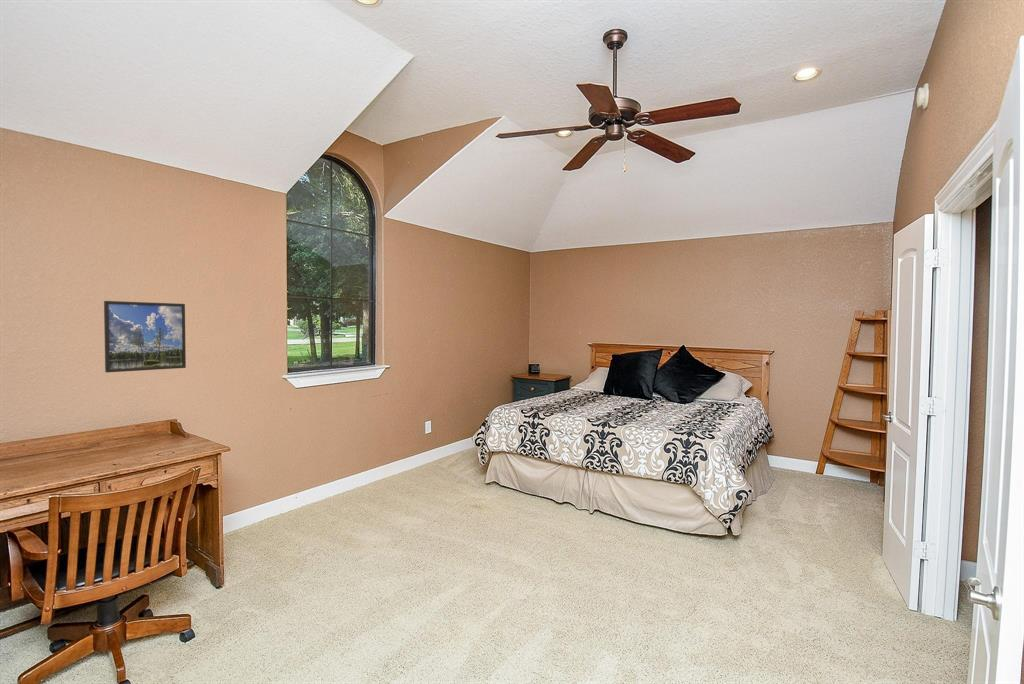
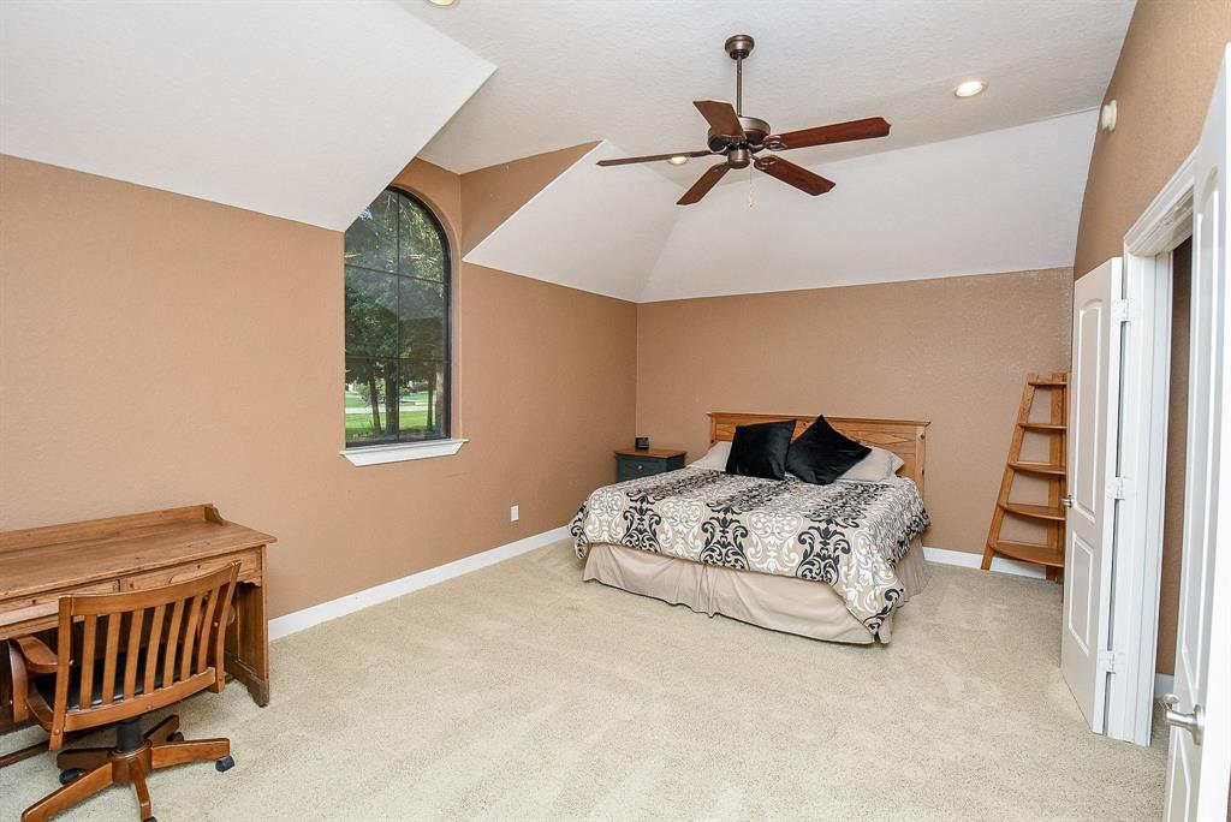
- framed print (147, 336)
